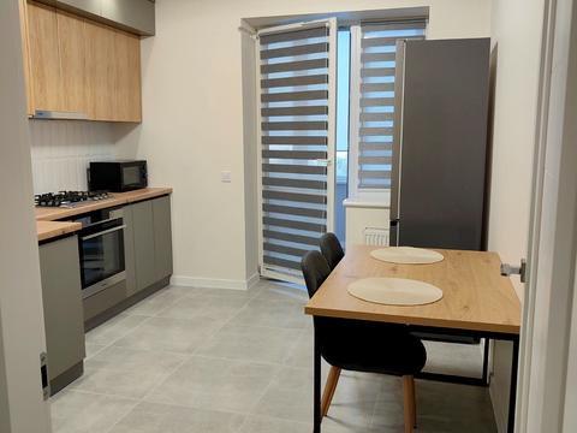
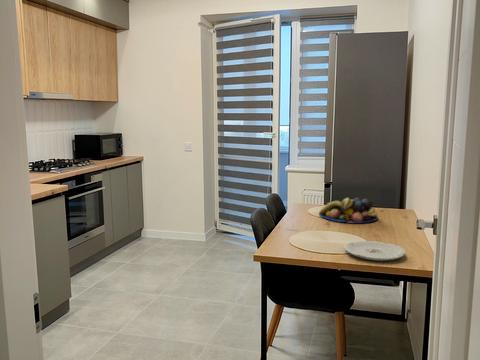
+ fruit bowl (348, 207)
+ plate (374, 251)
